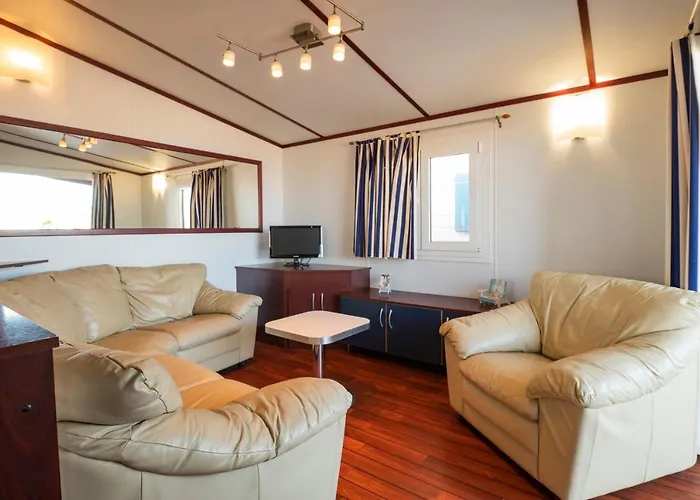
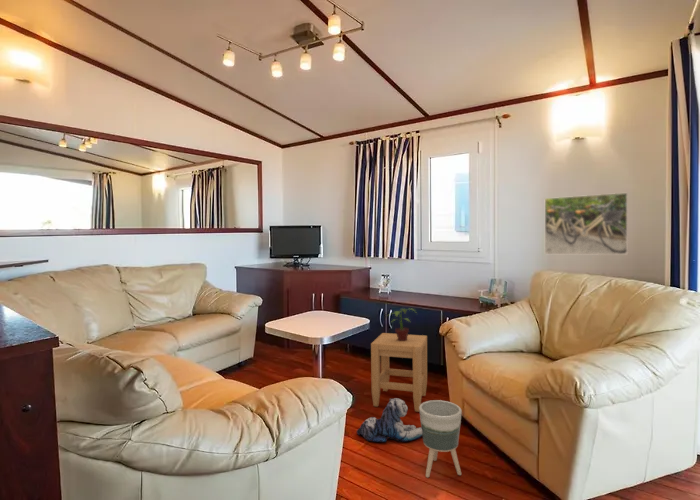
+ stool (400, 370)
+ plush toy (390, 415)
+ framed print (584, 225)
+ potted plant (402, 325)
+ planter (440, 439)
